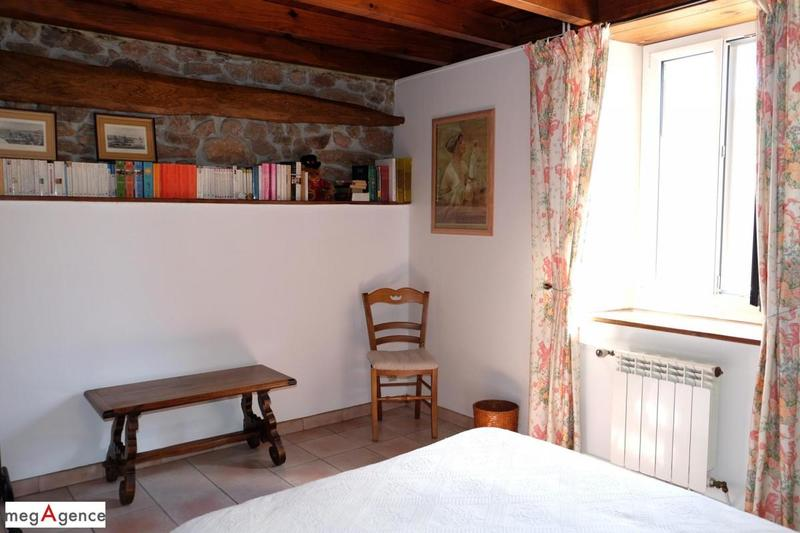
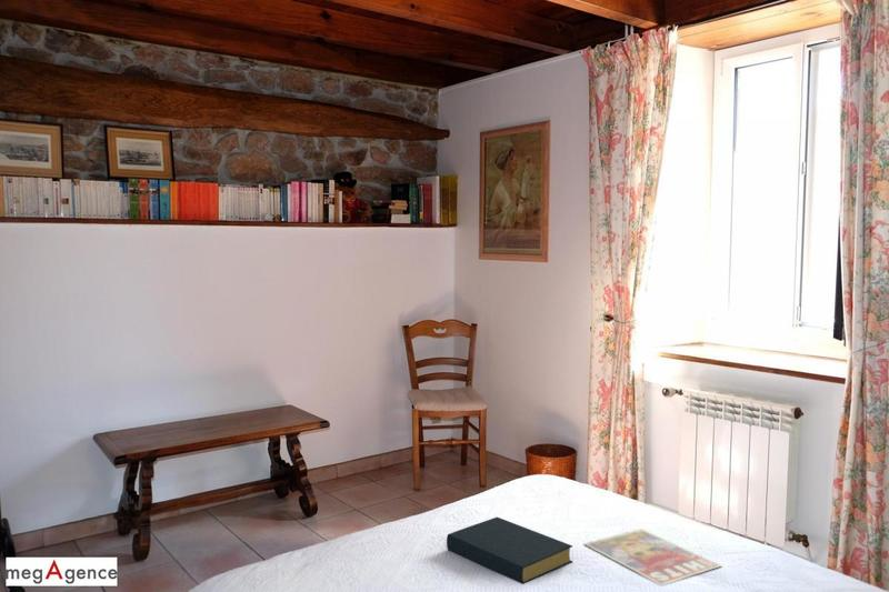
+ hardback book (508, 548)
+ magazine (650, 554)
